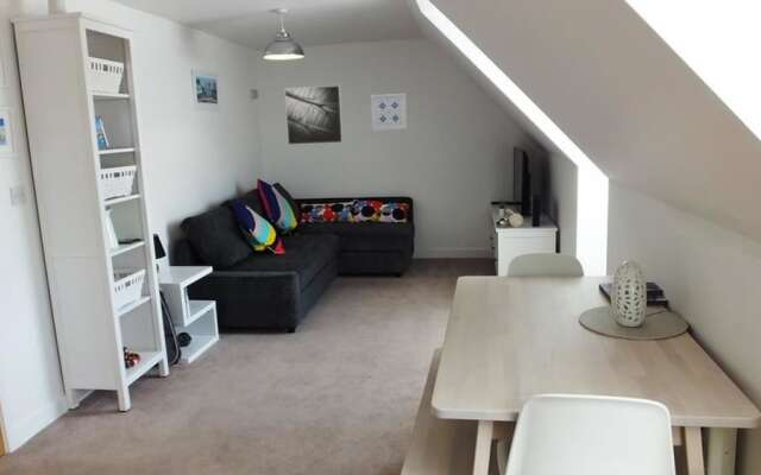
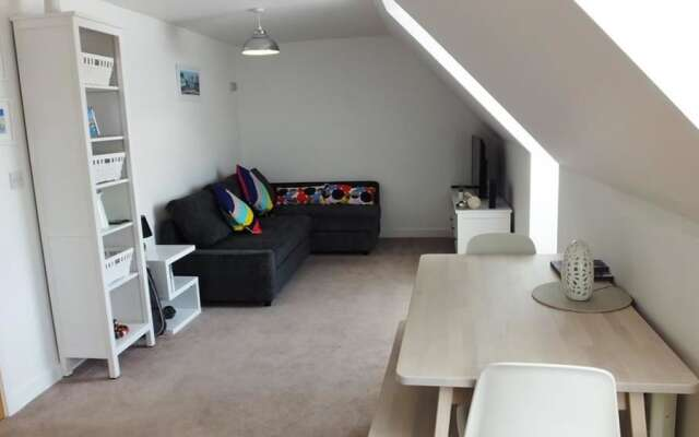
- wall art (389, 112)
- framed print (313, 115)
